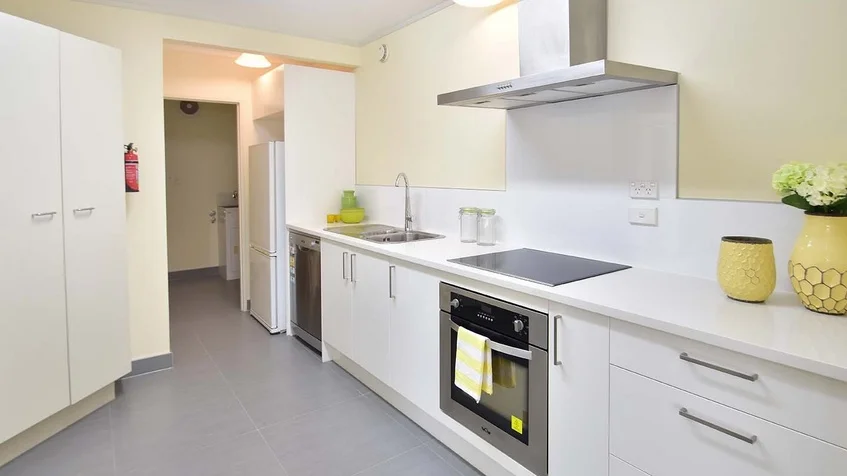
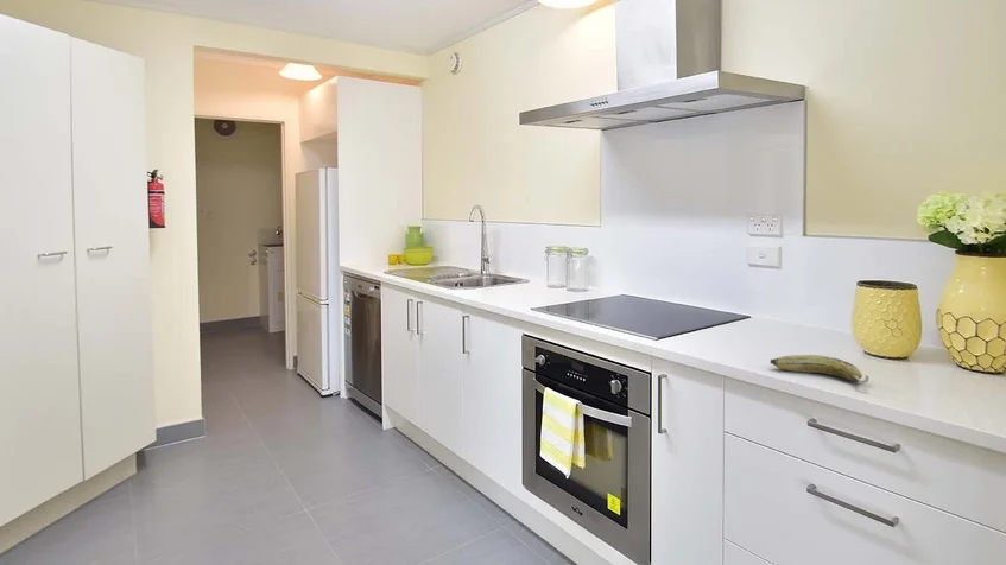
+ fruit (823, 367)
